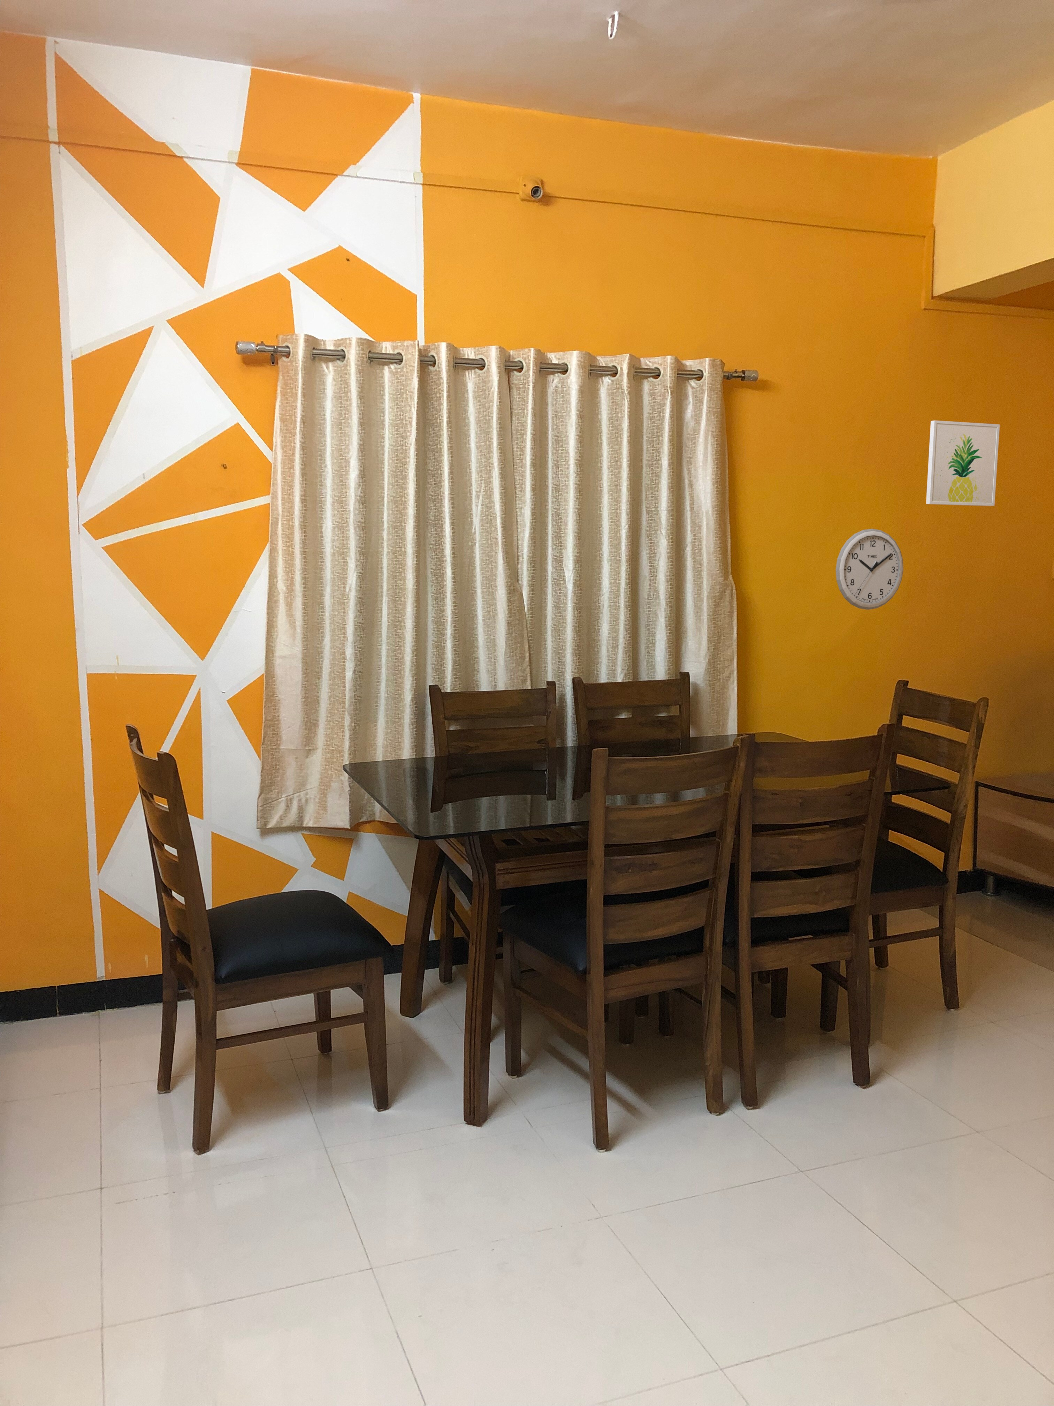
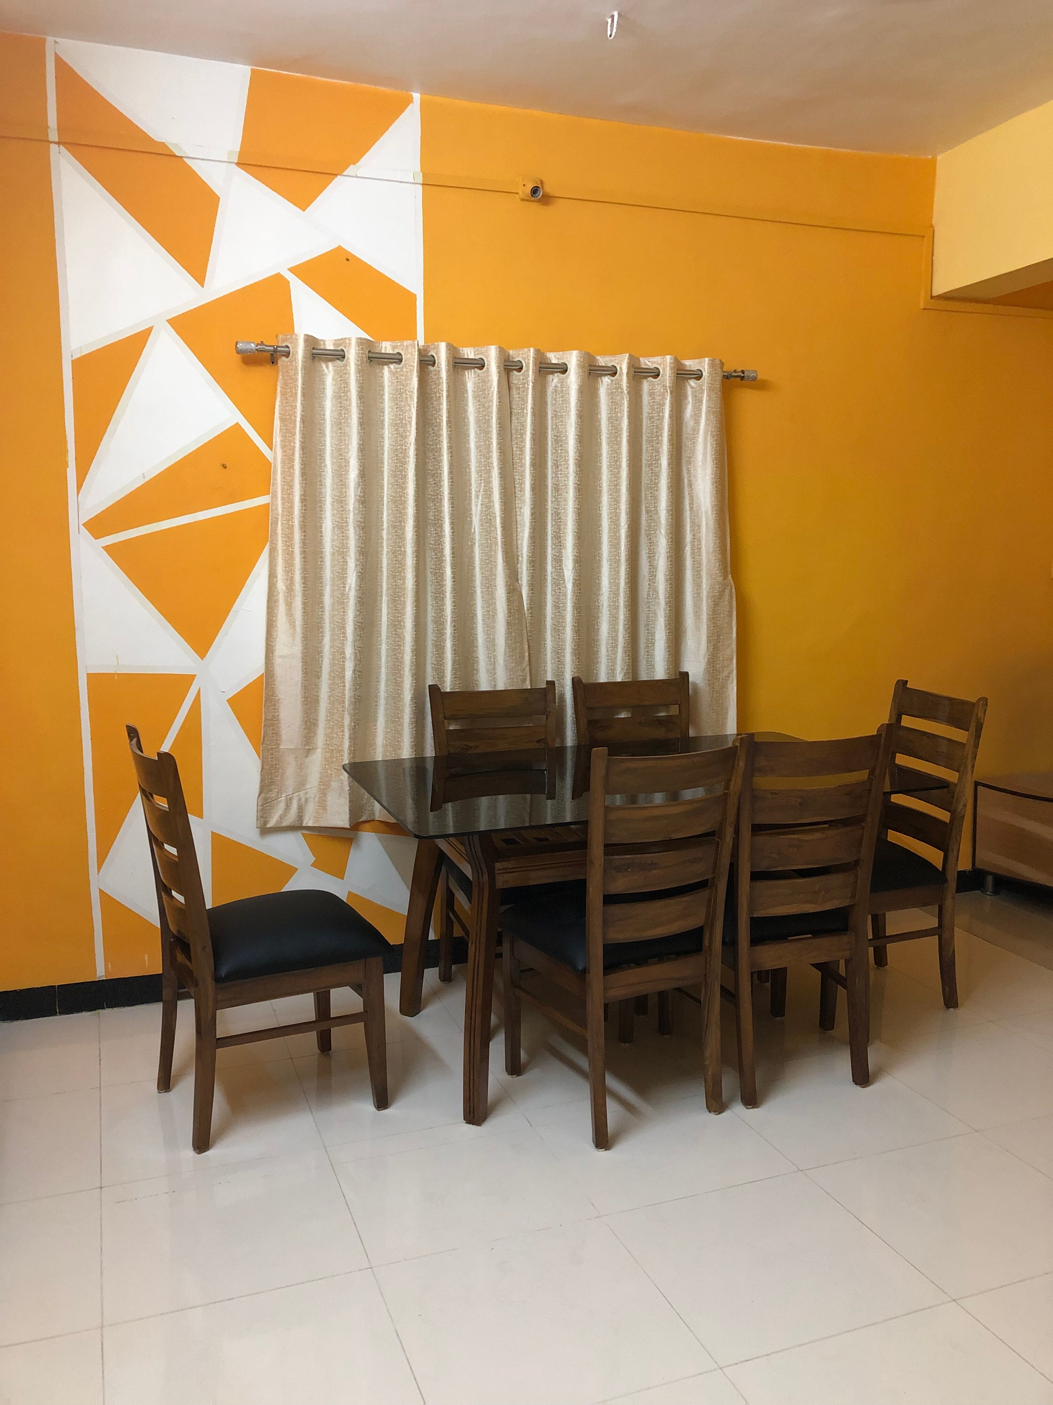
- wall clock (871, 569)
- wall art (963, 464)
